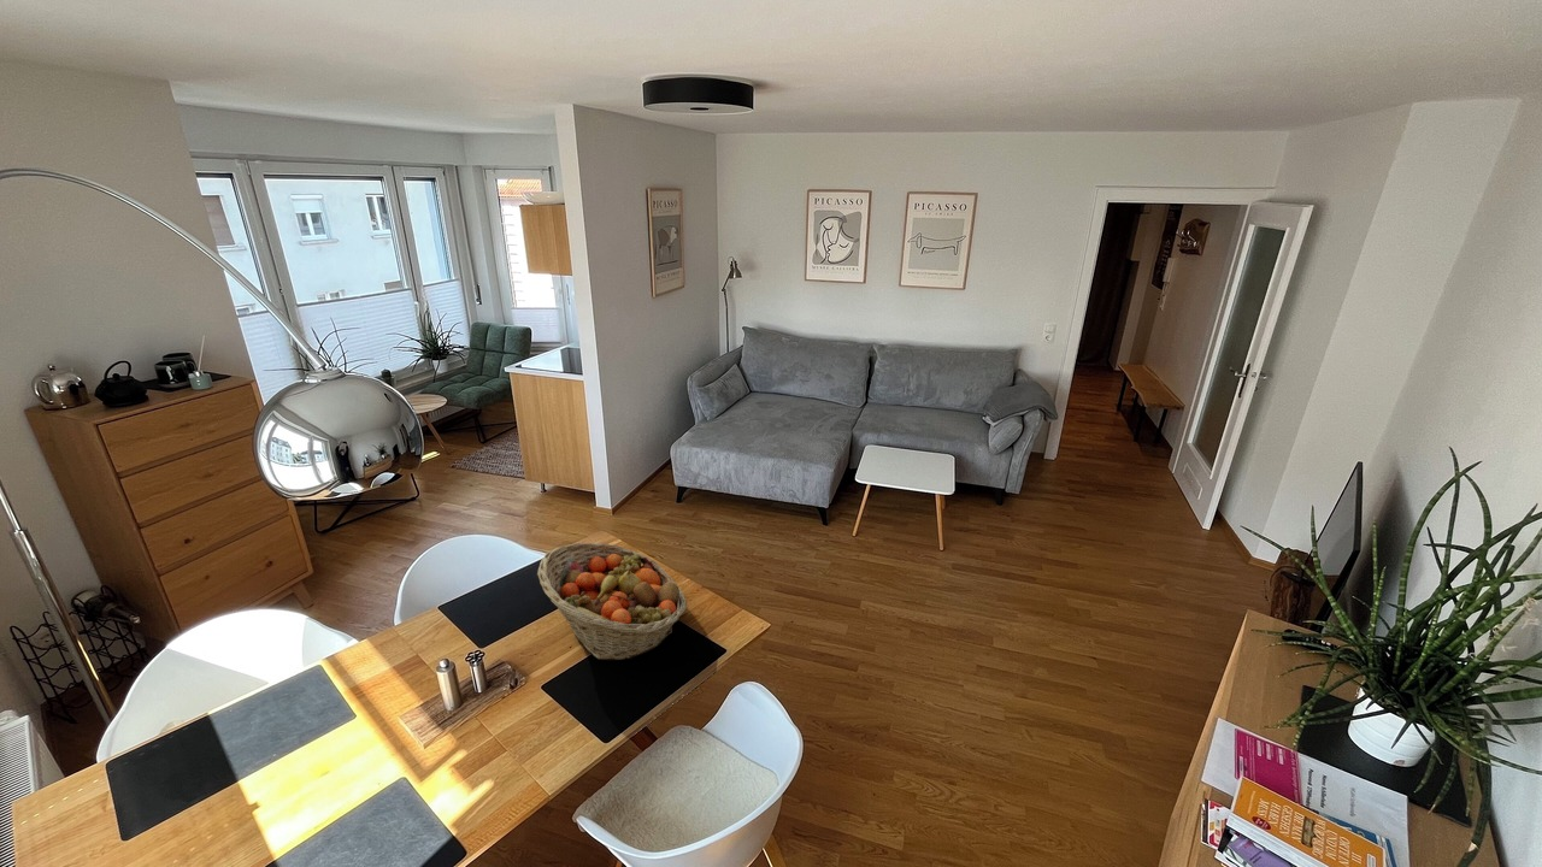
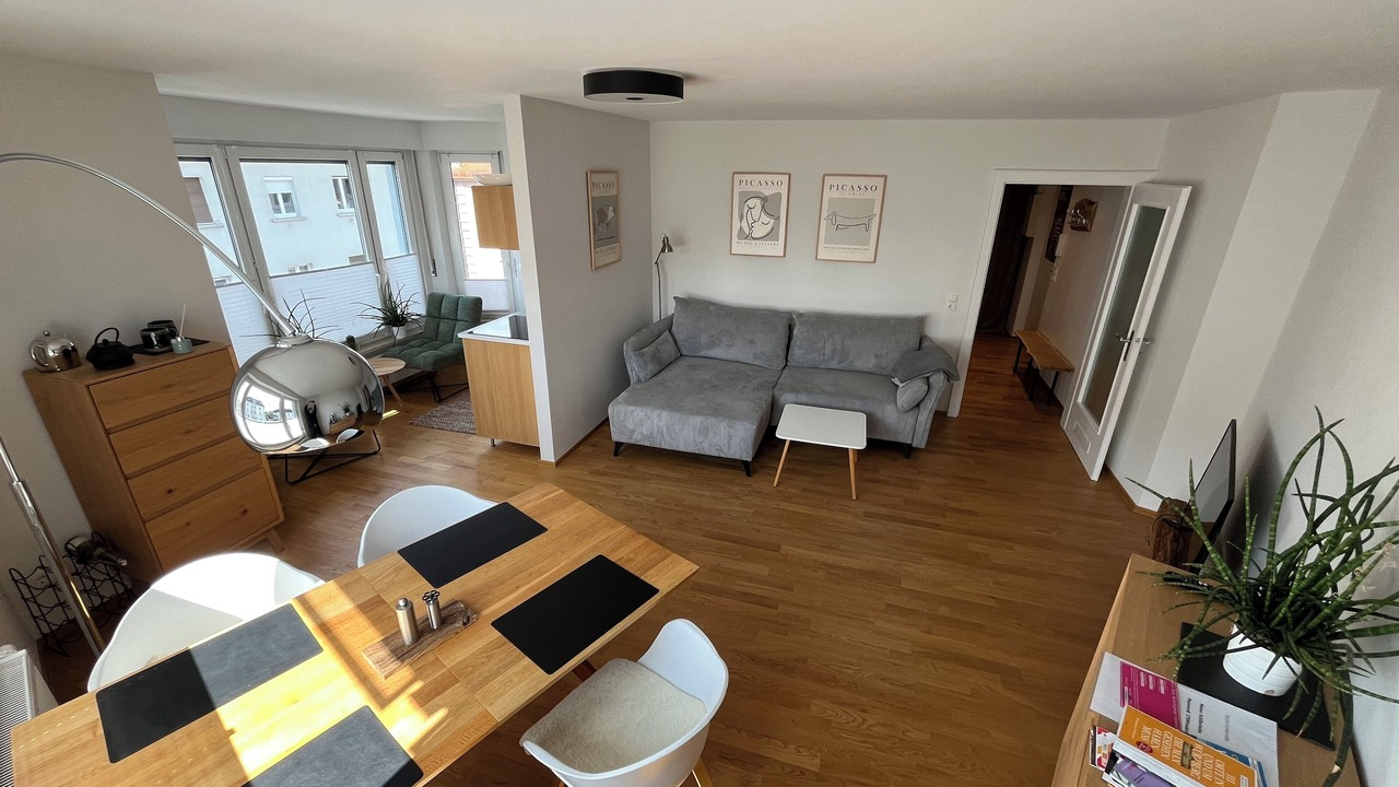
- fruit basket (613, 594)
